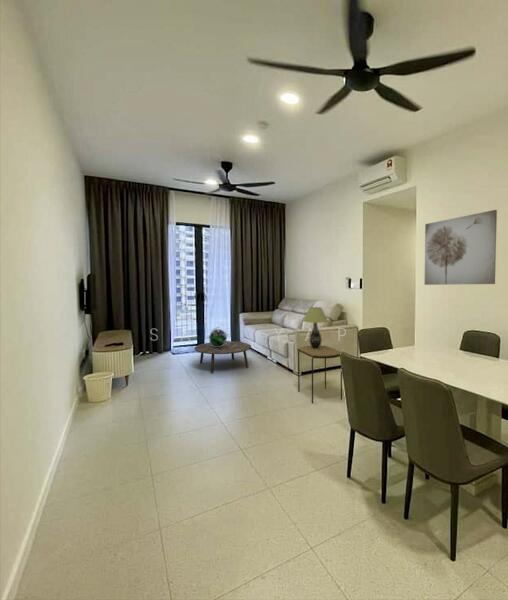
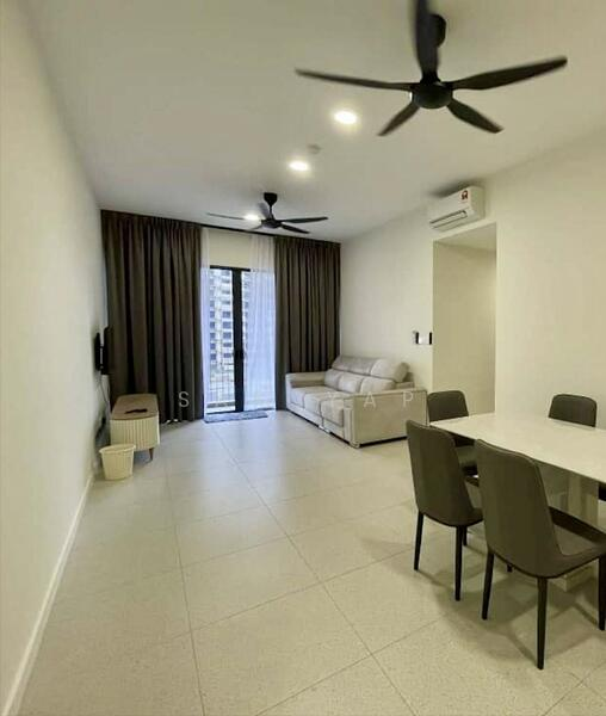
- decorative globe (217, 337)
- wall art (456, 251)
- side table (325, 372)
- coffee table (223, 353)
- table lamp (315, 328)
